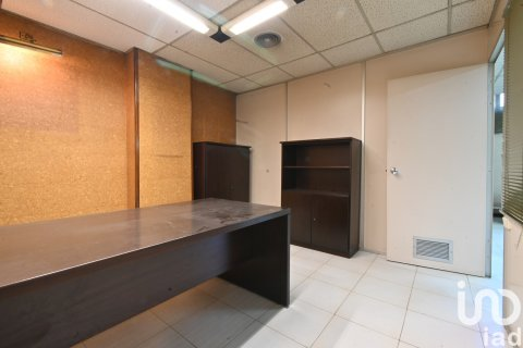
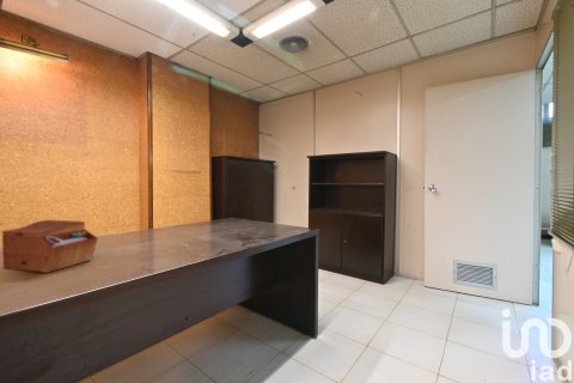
+ sewing box (51, 243)
